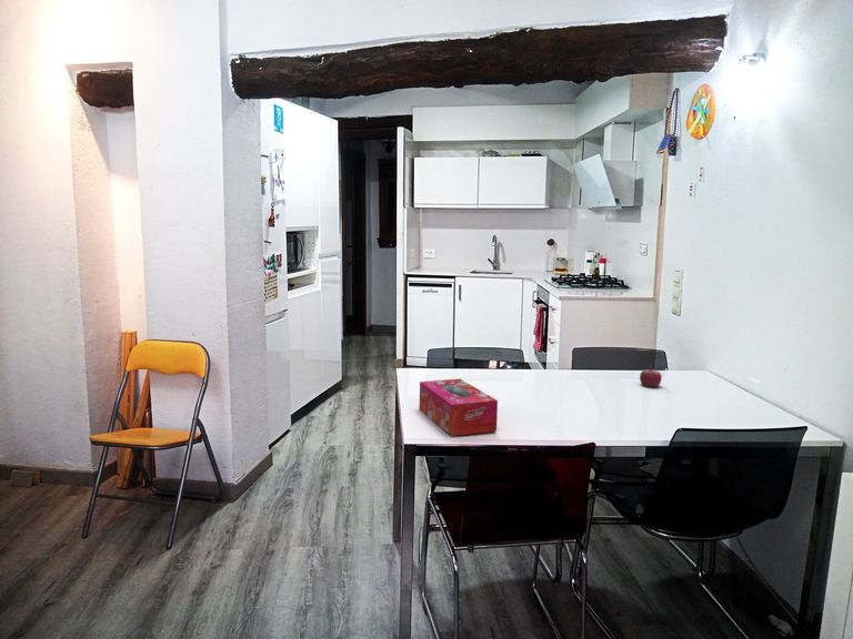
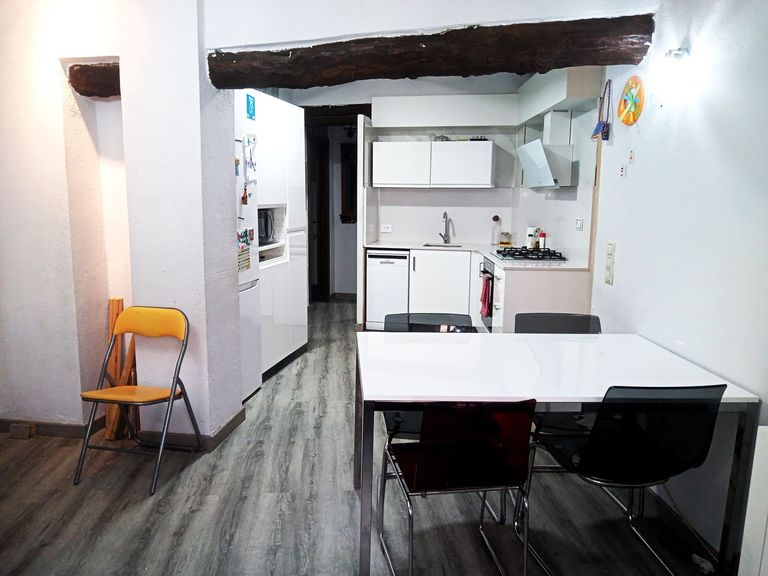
- fruit (651, 376)
- tissue box (455, 405)
